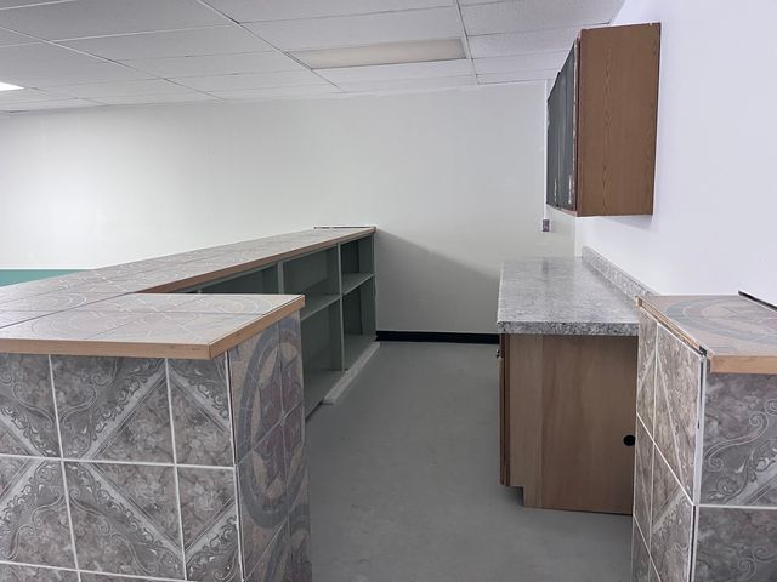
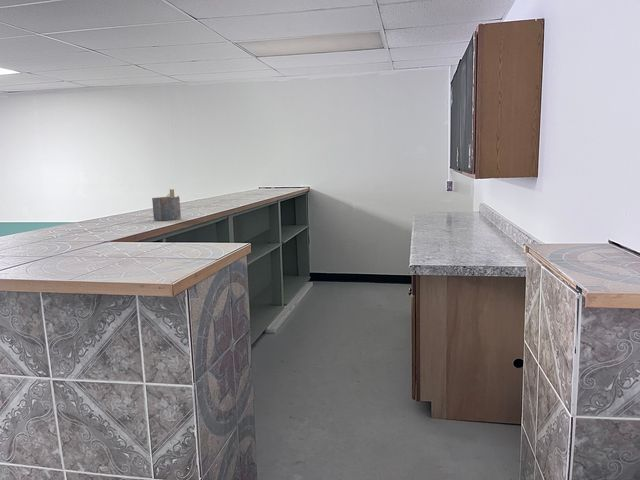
+ napkin holder (166, 204)
